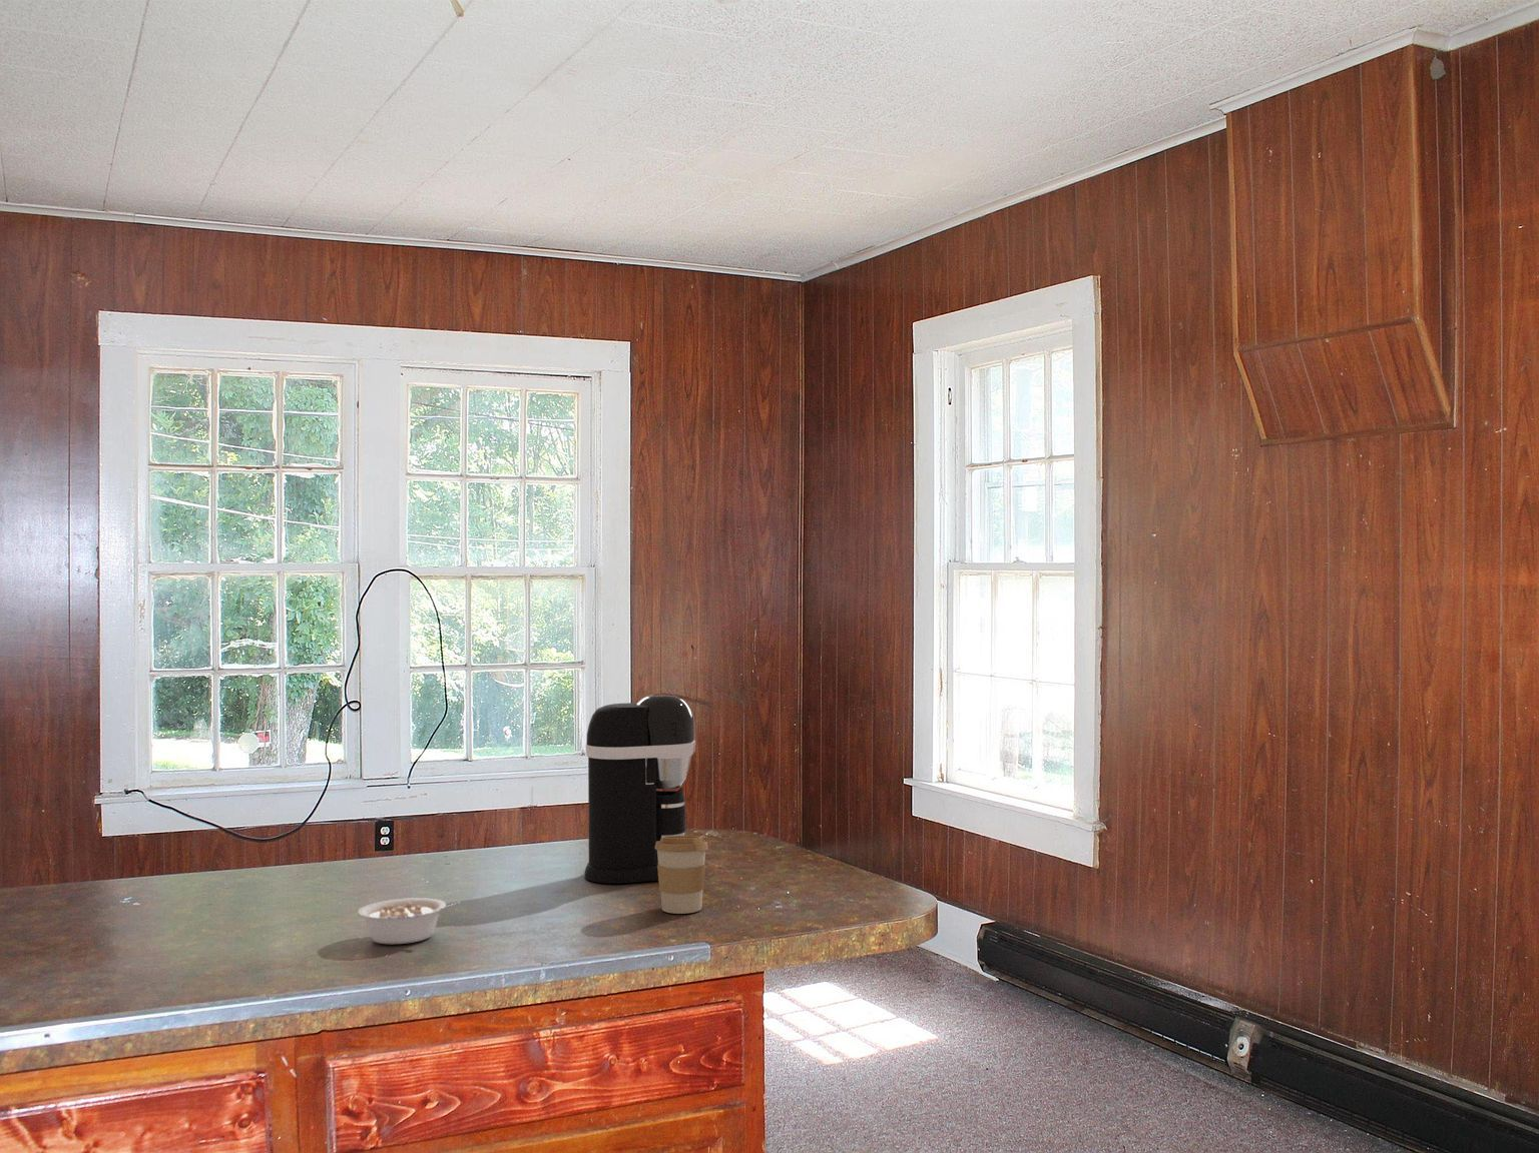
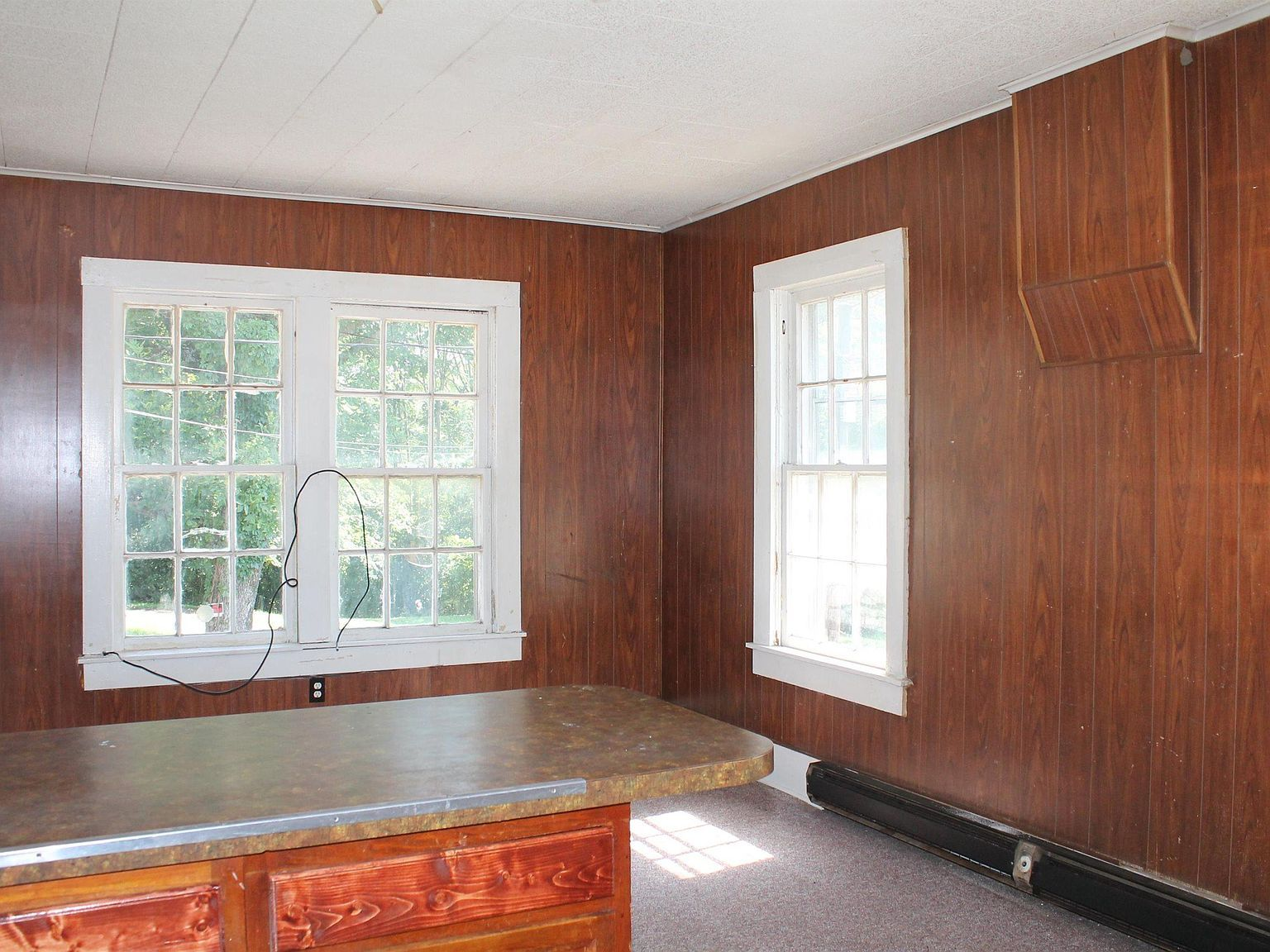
- legume (406, 919)
- coffee maker (641, 784)
- coffee cup (681, 871)
